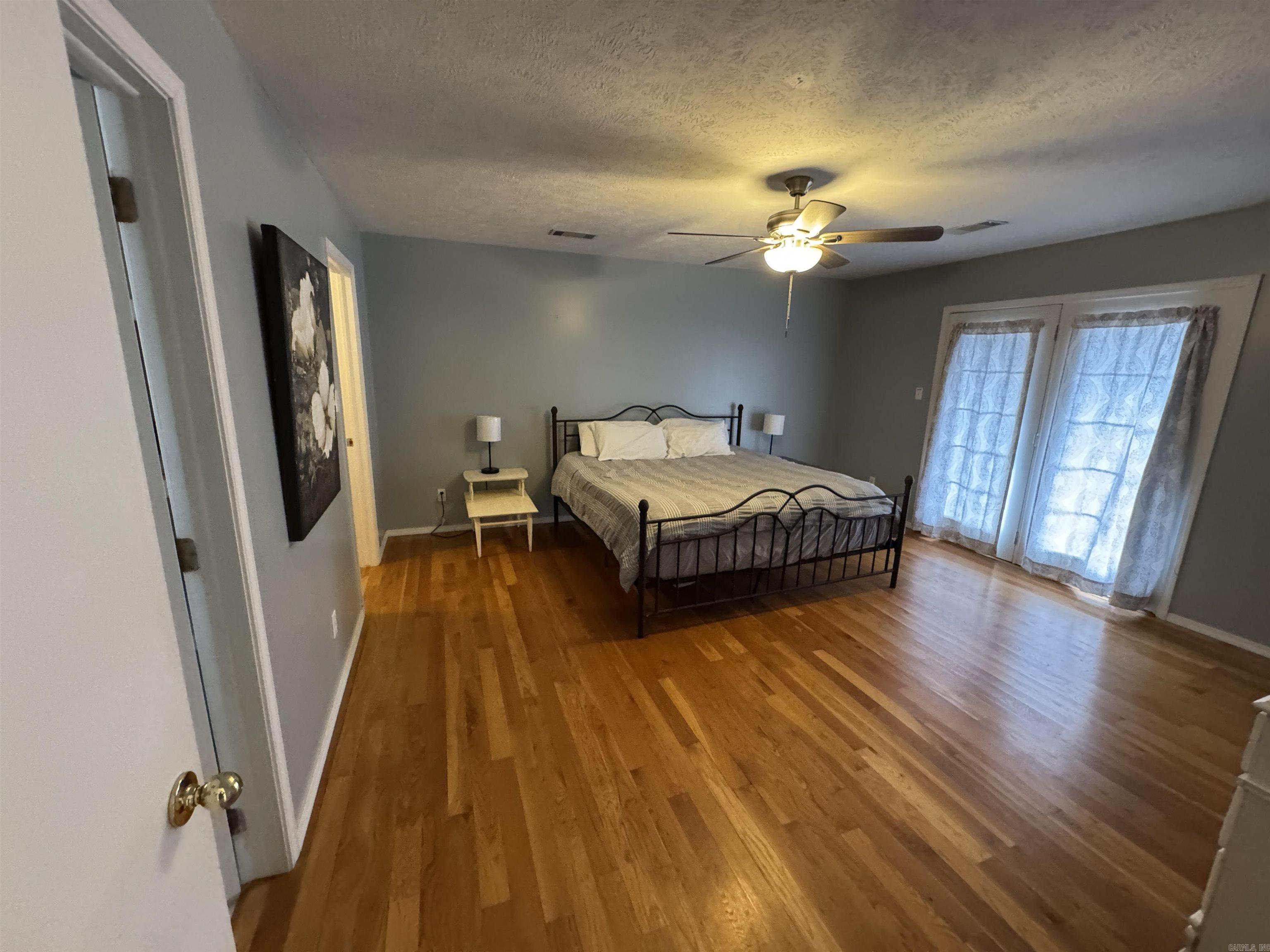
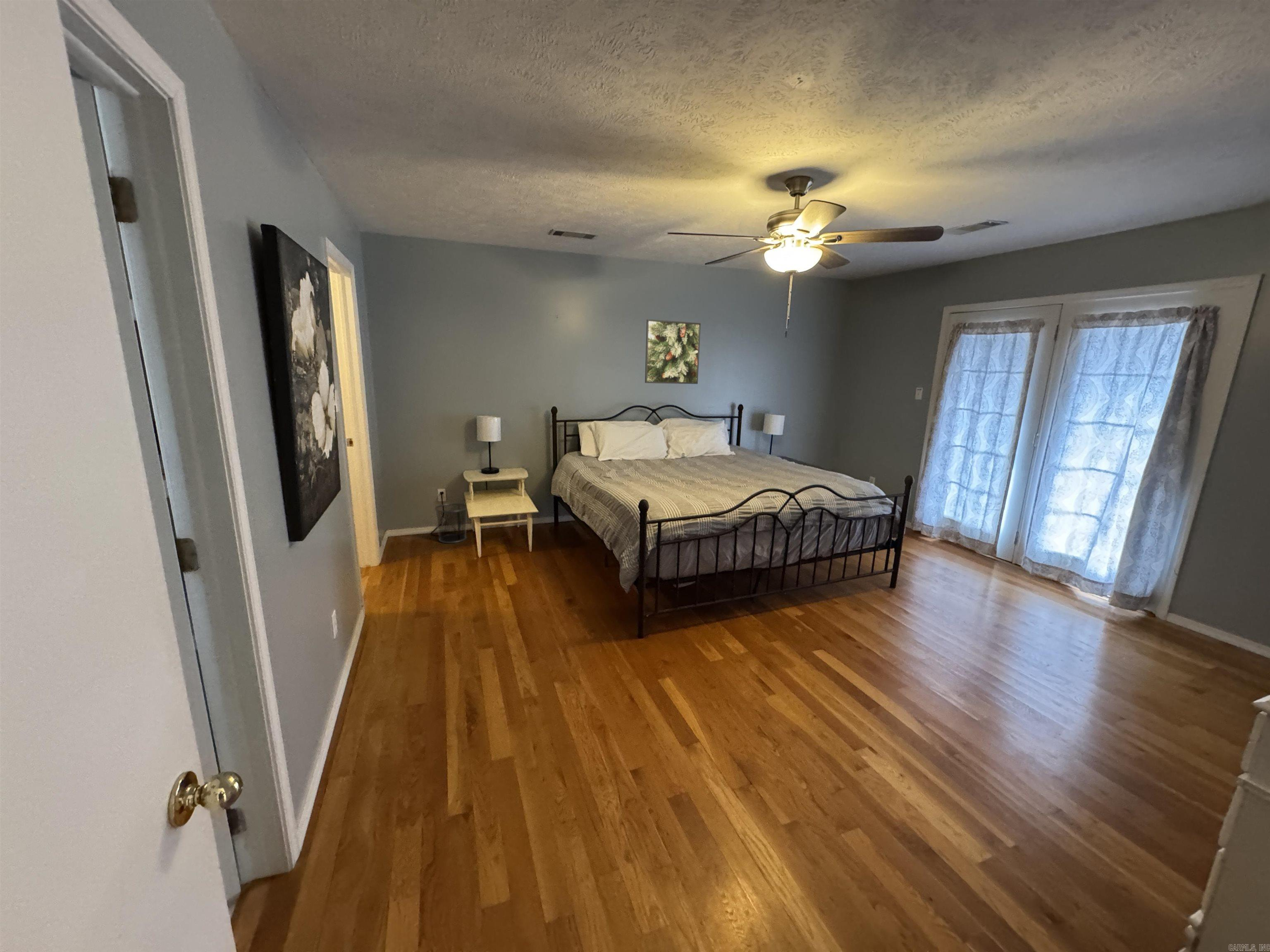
+ waste bin (452, 523)
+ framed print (673, 352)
